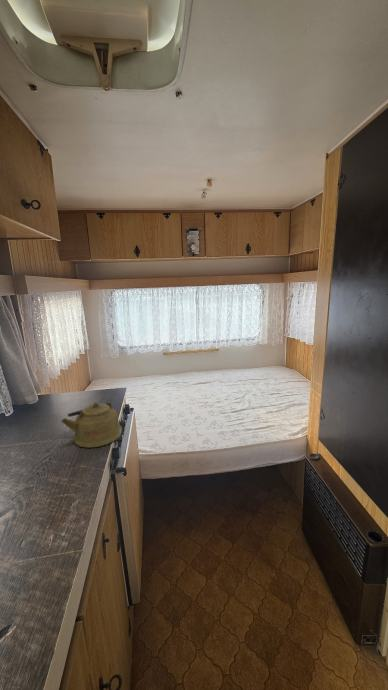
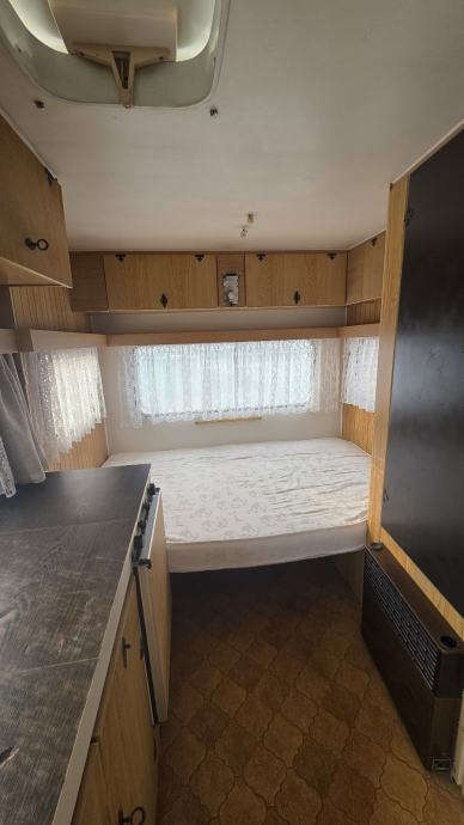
- kettle (91, 420)
